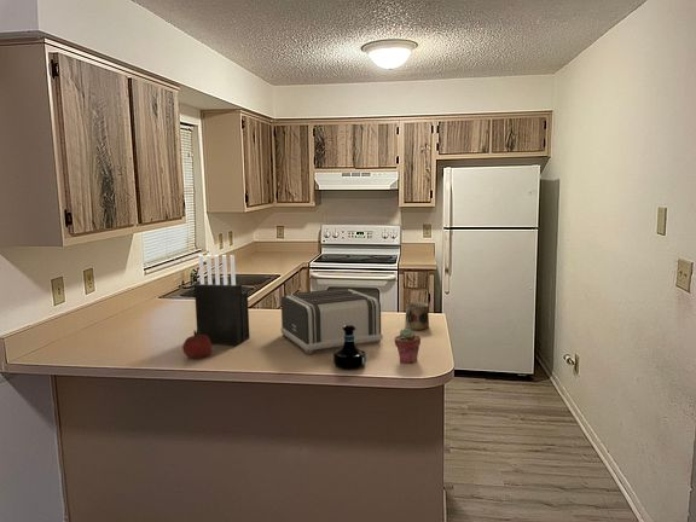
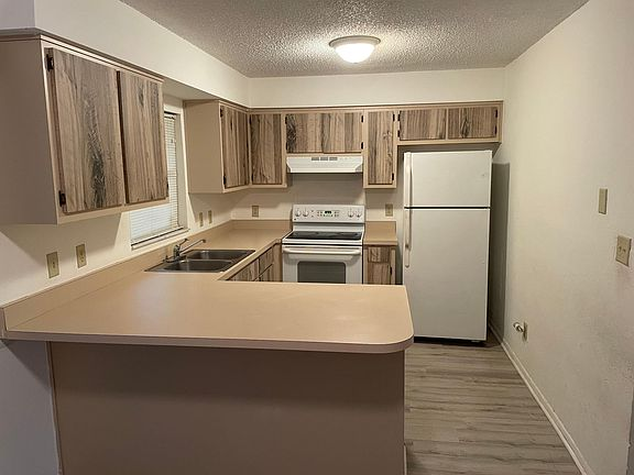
- fruit (197, 342)
- mug (416, 315)
- knife block (222, 297)
- tequila bottle (349, 344)
- toaster (334, 317)
- potted succulent (407, 344)
